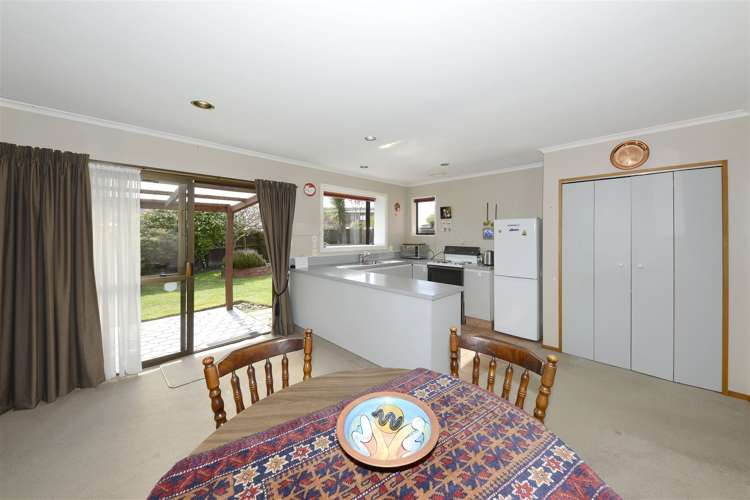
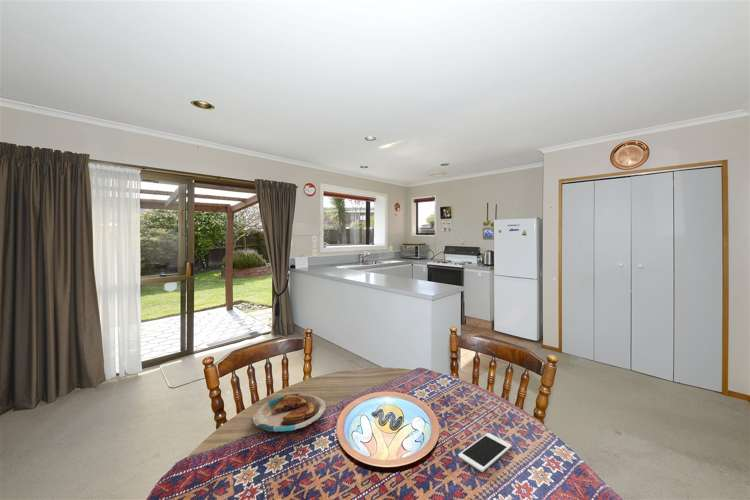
+ cell phone (485, 450)
+ plate (289, 410)
